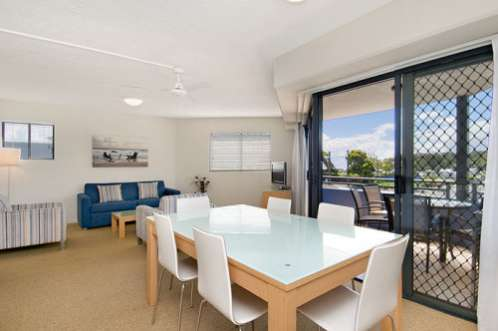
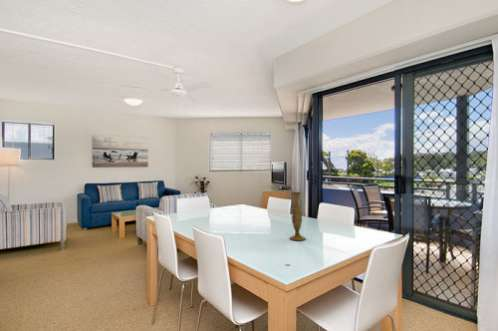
+ vase (297, 215)
